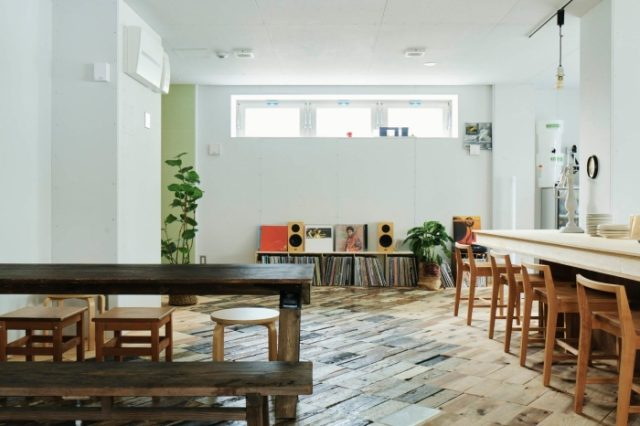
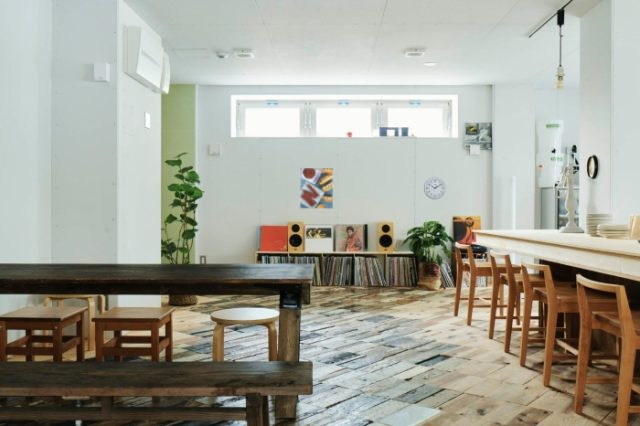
+ wall clock (434, 188)
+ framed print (316, 188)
